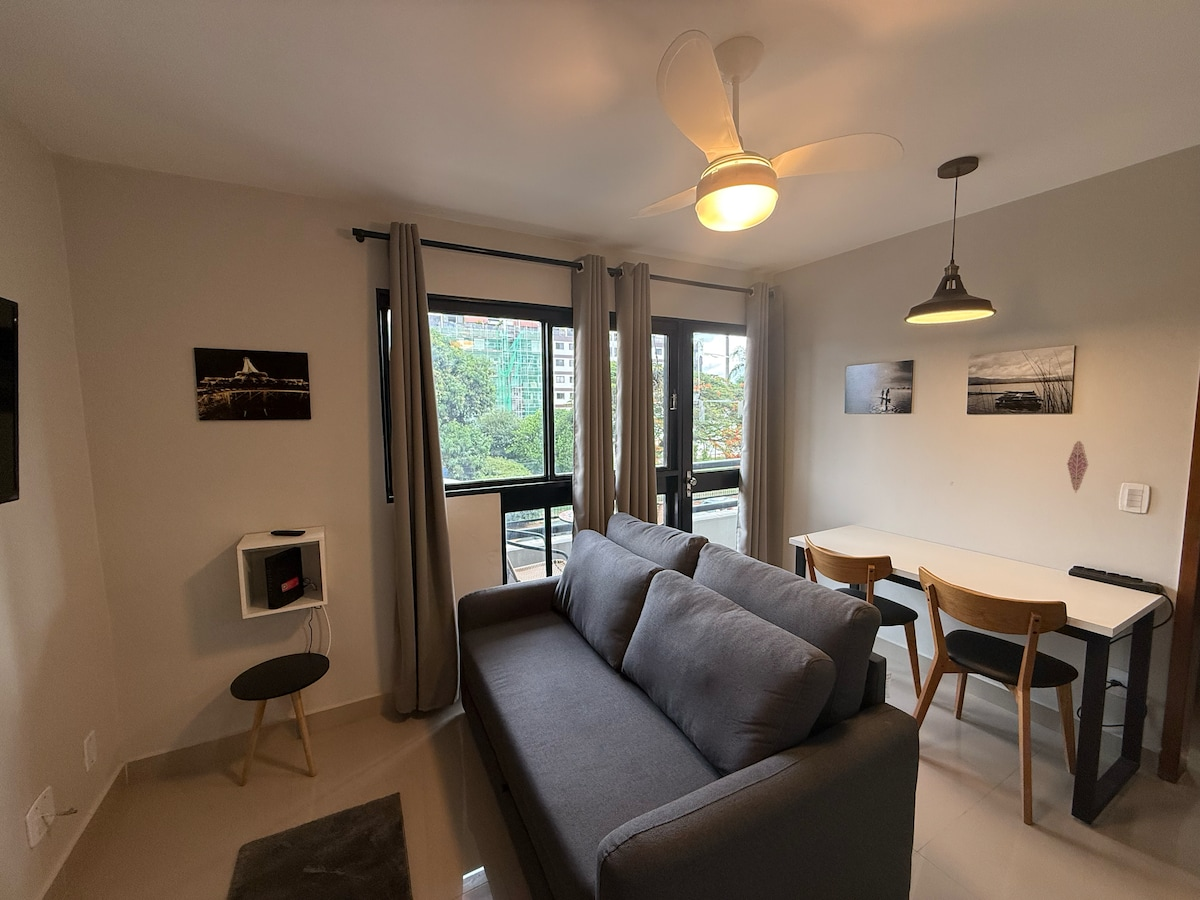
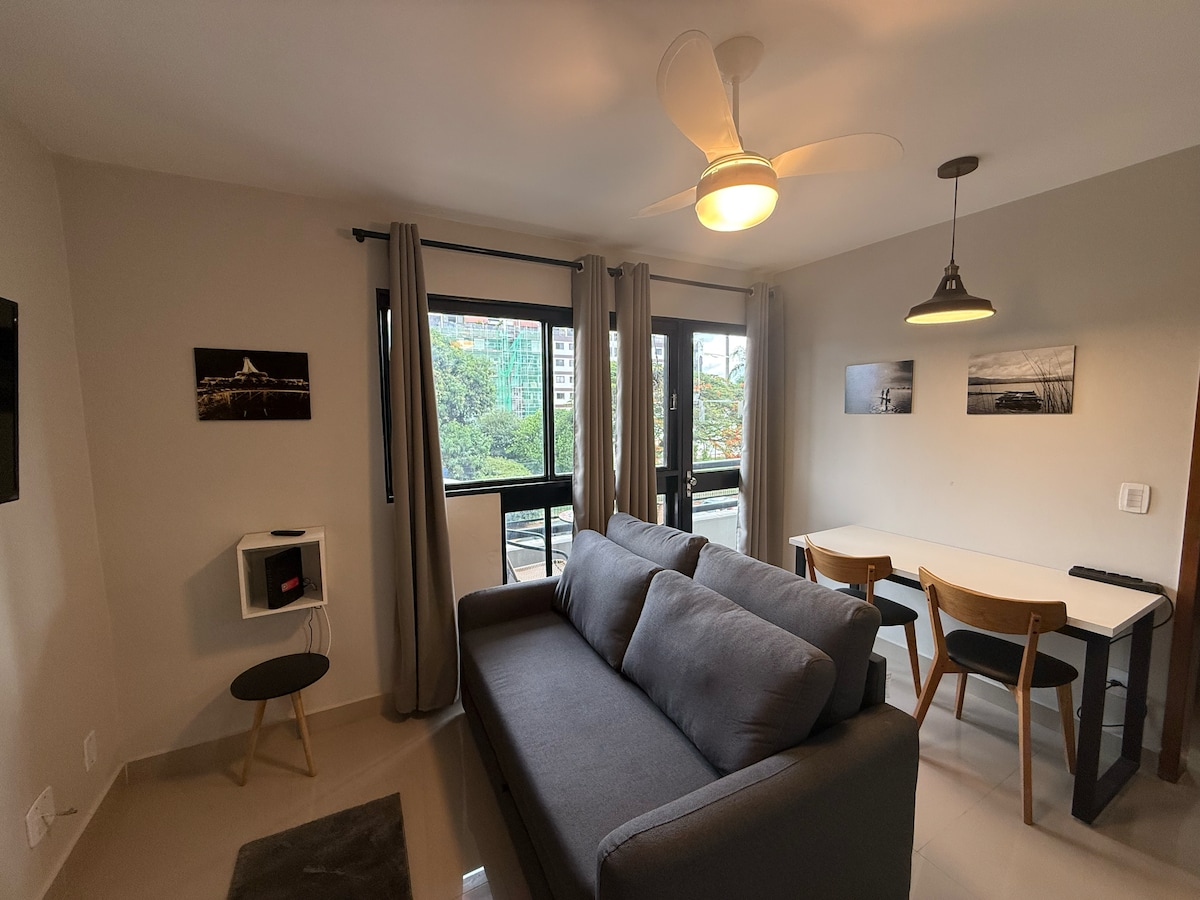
- decorative ornament (1077, 467)
